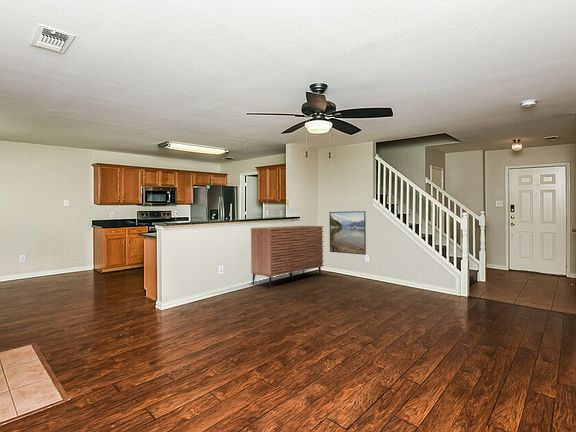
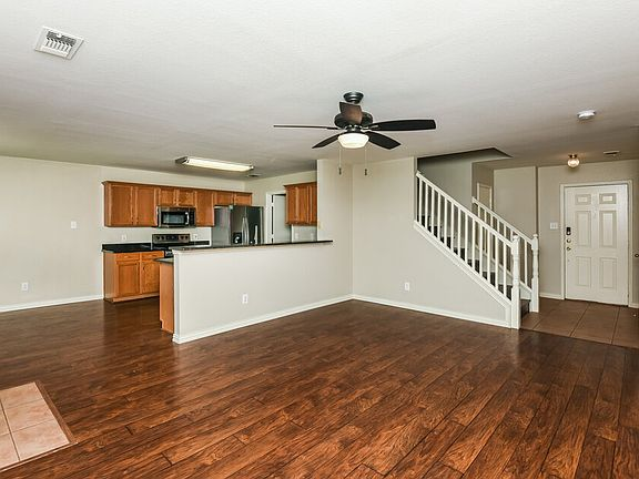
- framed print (346, 232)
- sideboard (289, 254)
